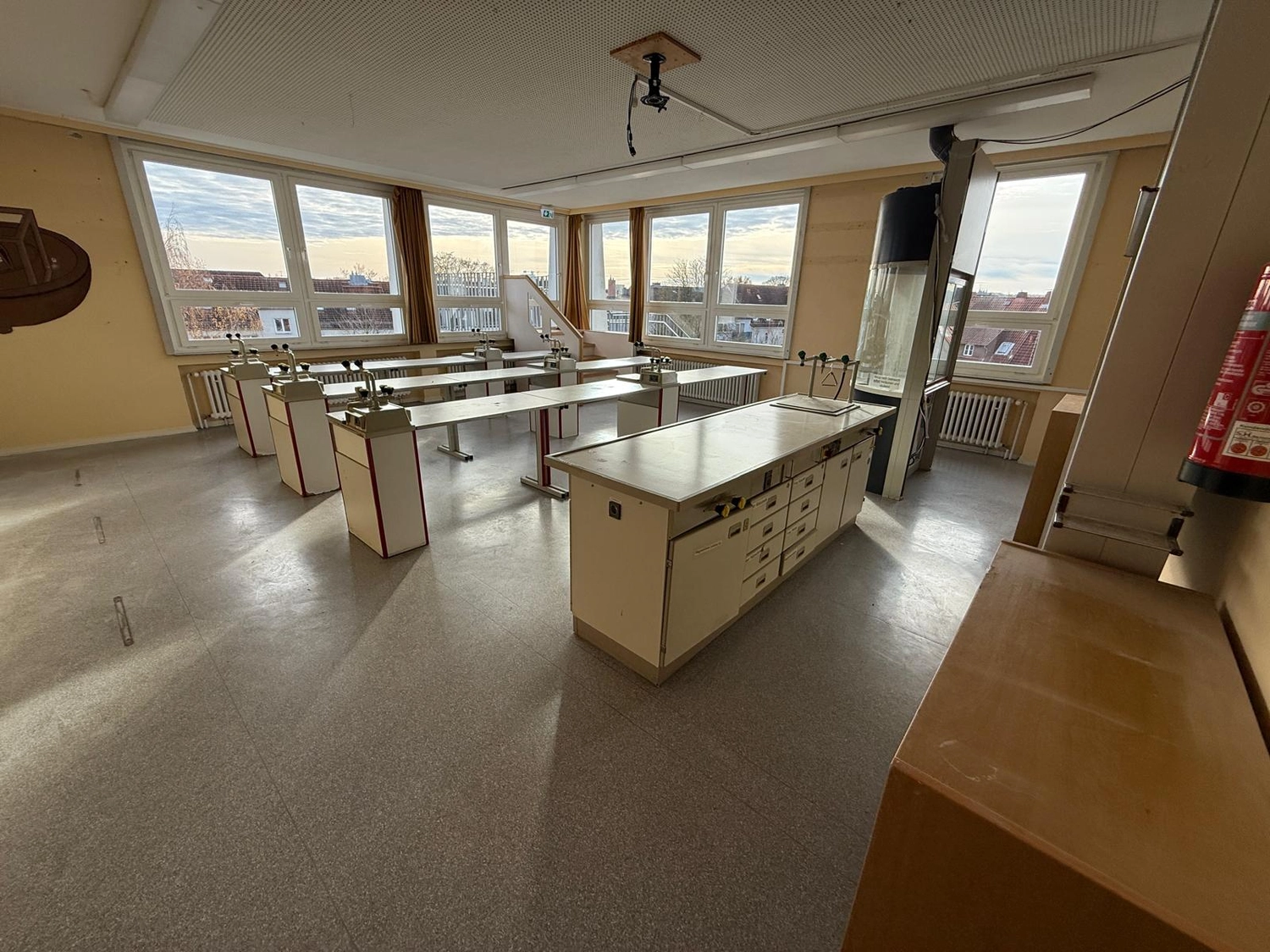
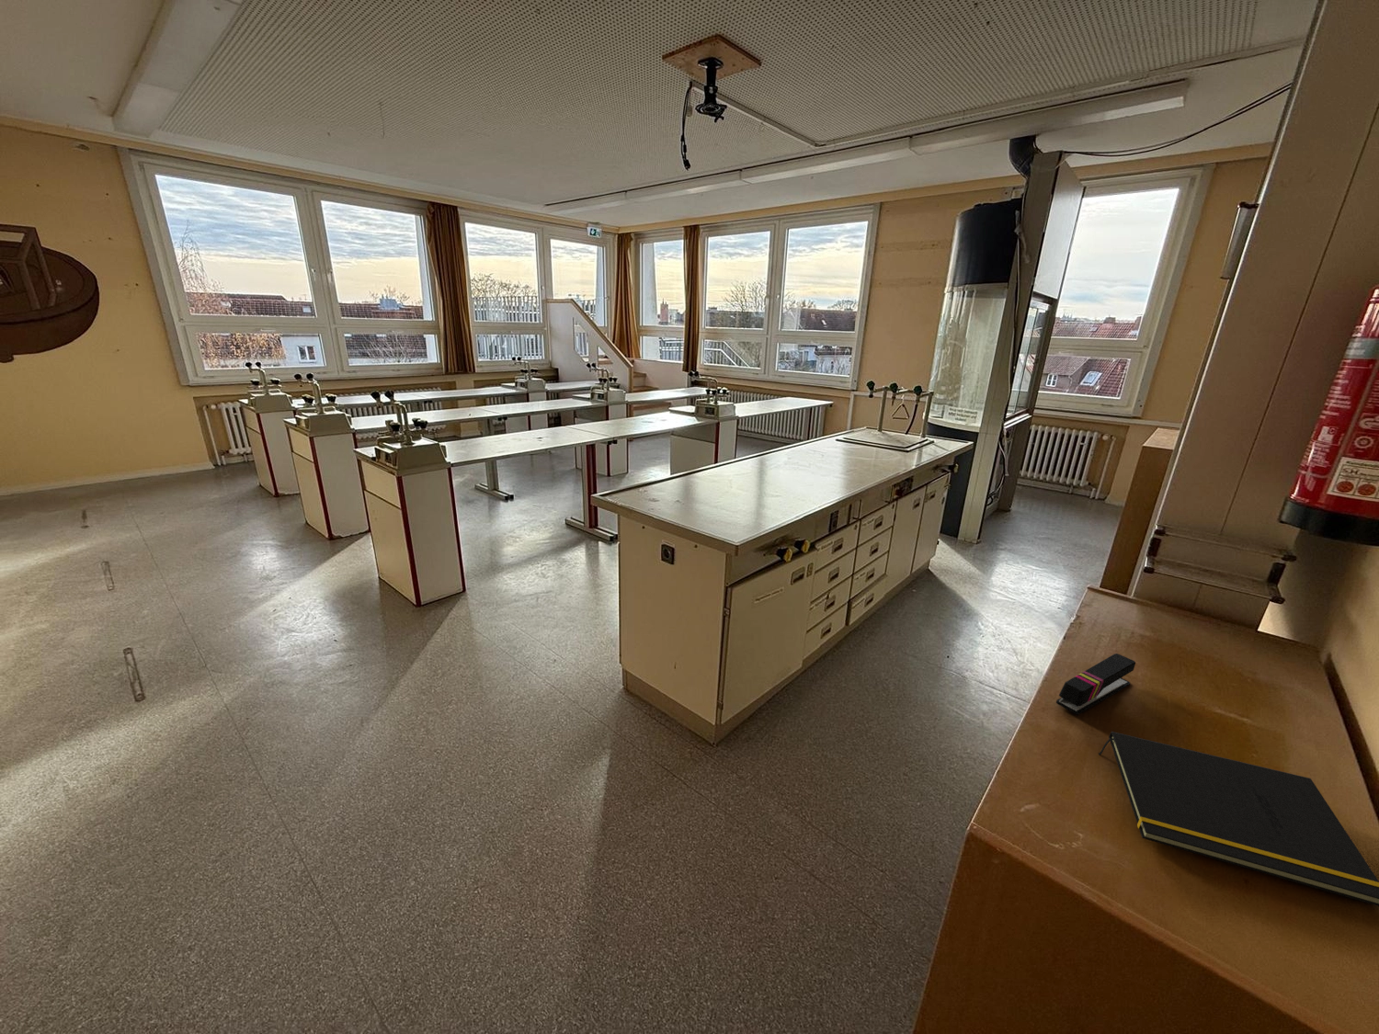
+ notepad (1228, 807)
+ stapler (1097, 681)
